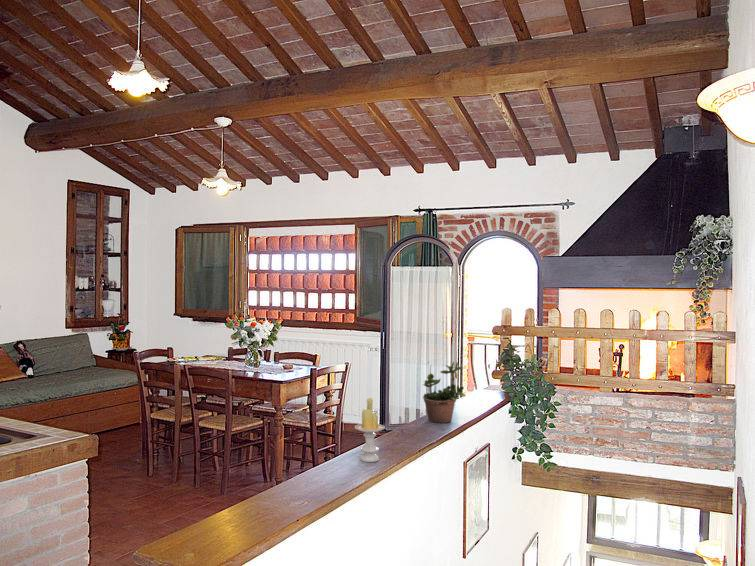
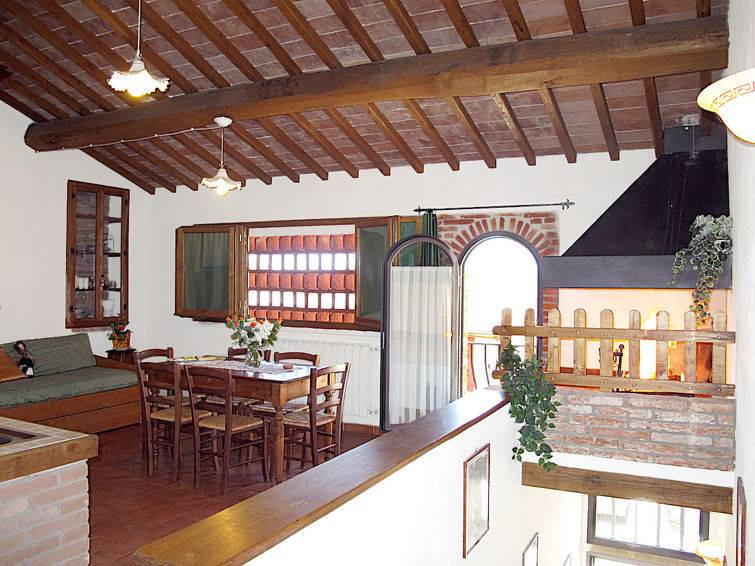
- candle (369, 429)
- potted plant (440, 390)
